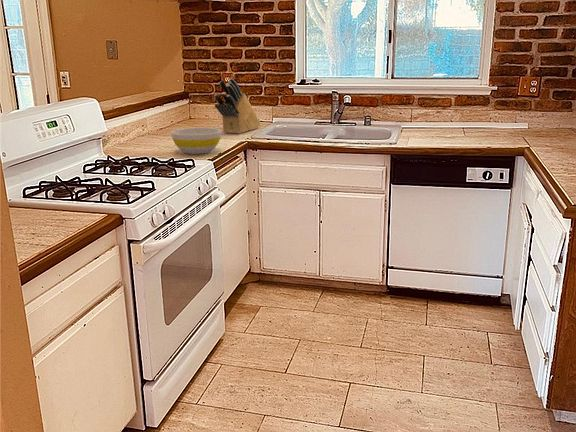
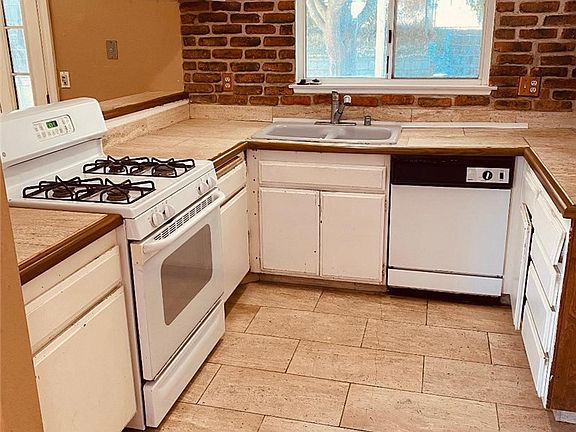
- knife block (237, 104)
- bowl (196, 141)
